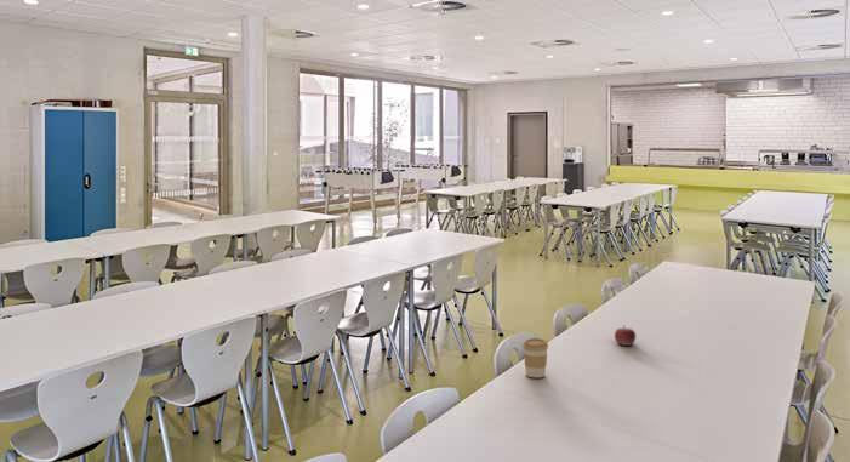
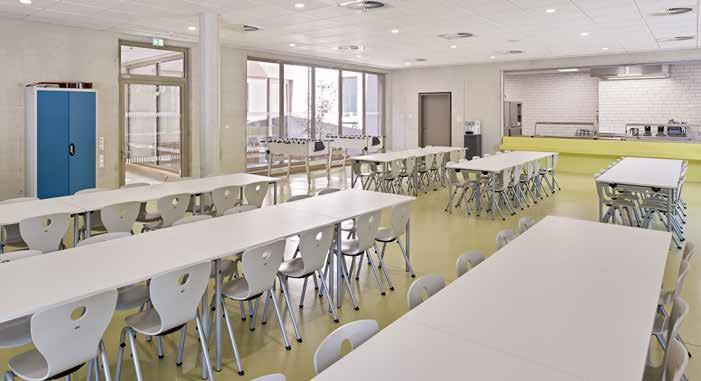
- coffee cup (535, 357)
- fruit (624, 333)
